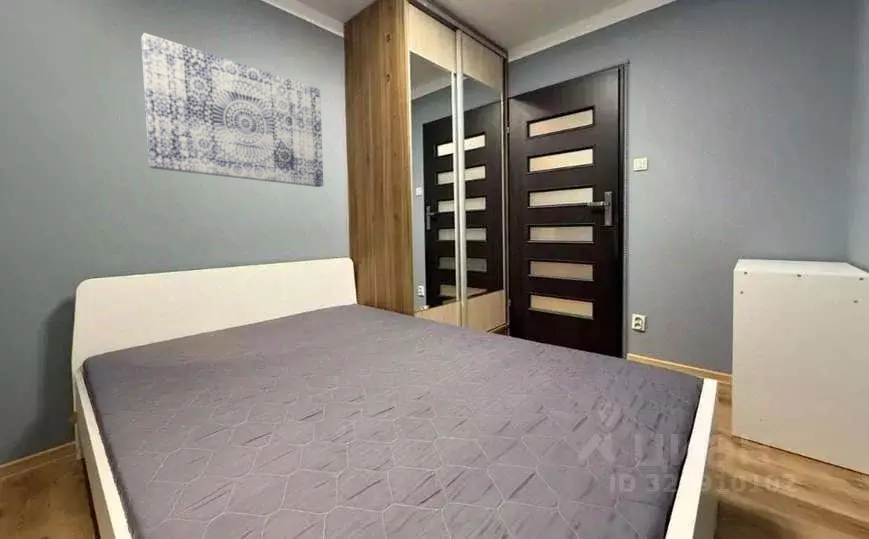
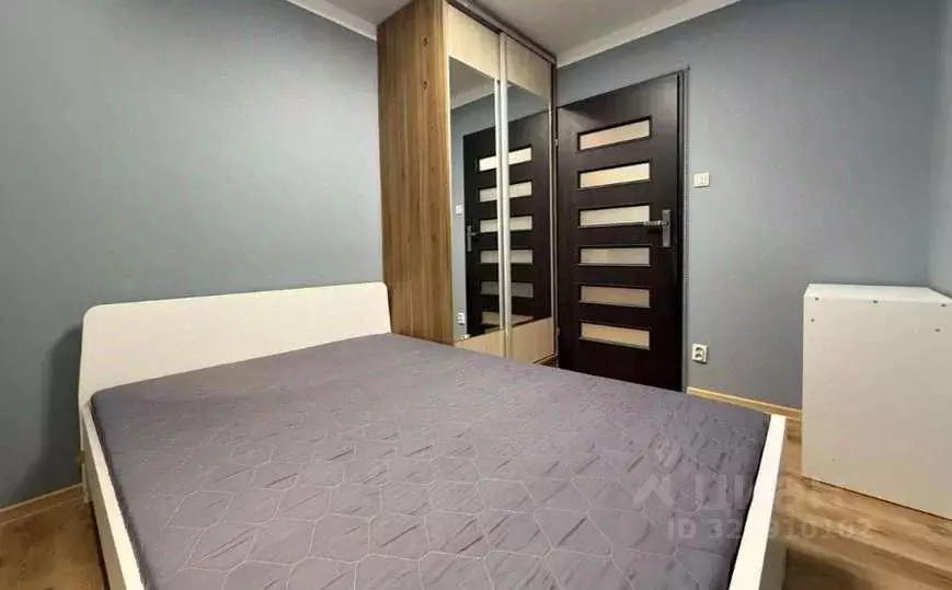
- wall art (246, 123)
